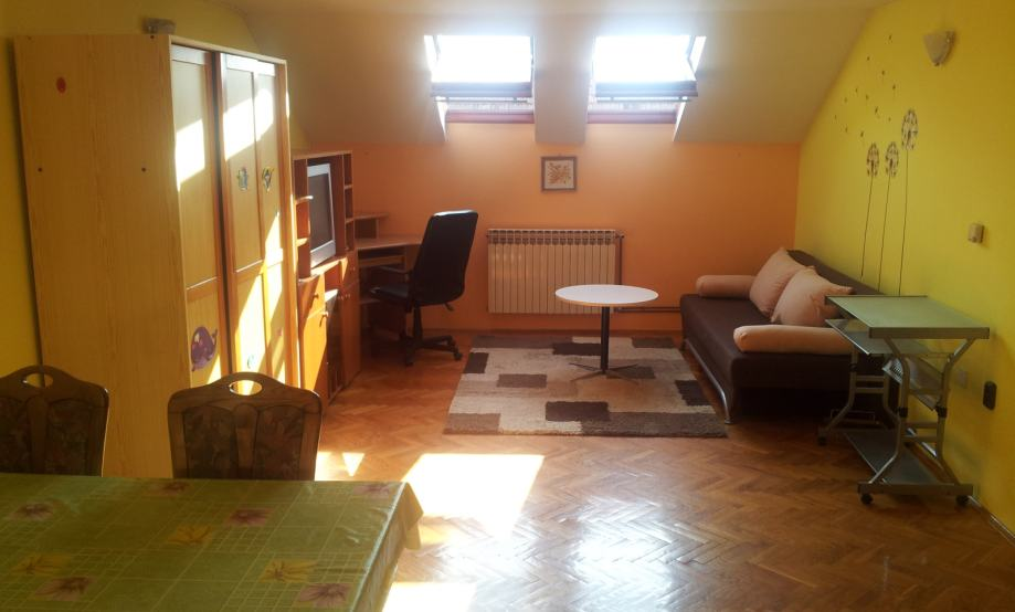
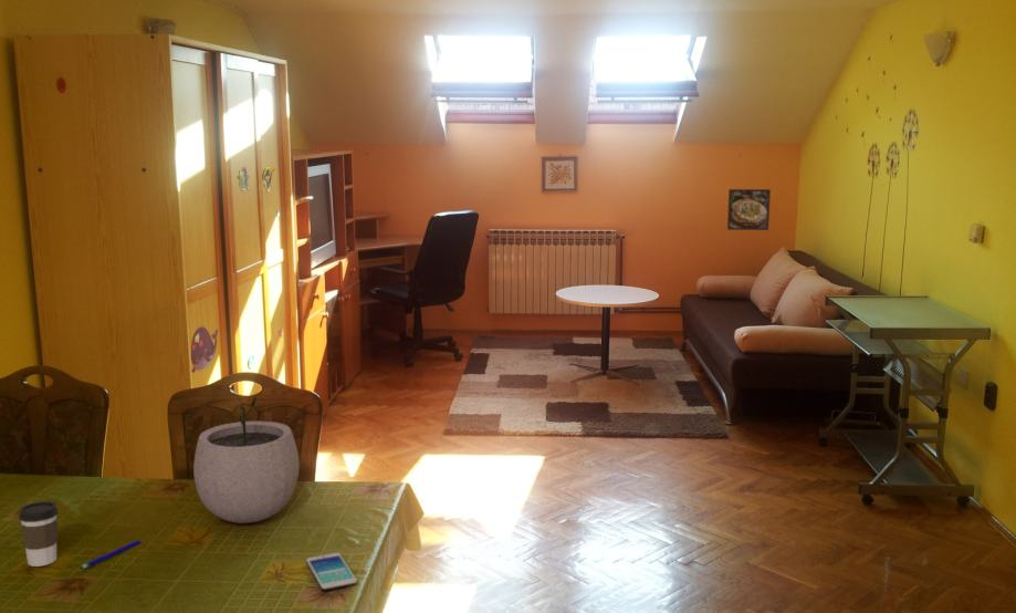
+ smartphone (331, 571)
+ pen (111, 554)
+ coffee cup (40, 533)
+ plant pot (247, 457)
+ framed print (748, 209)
